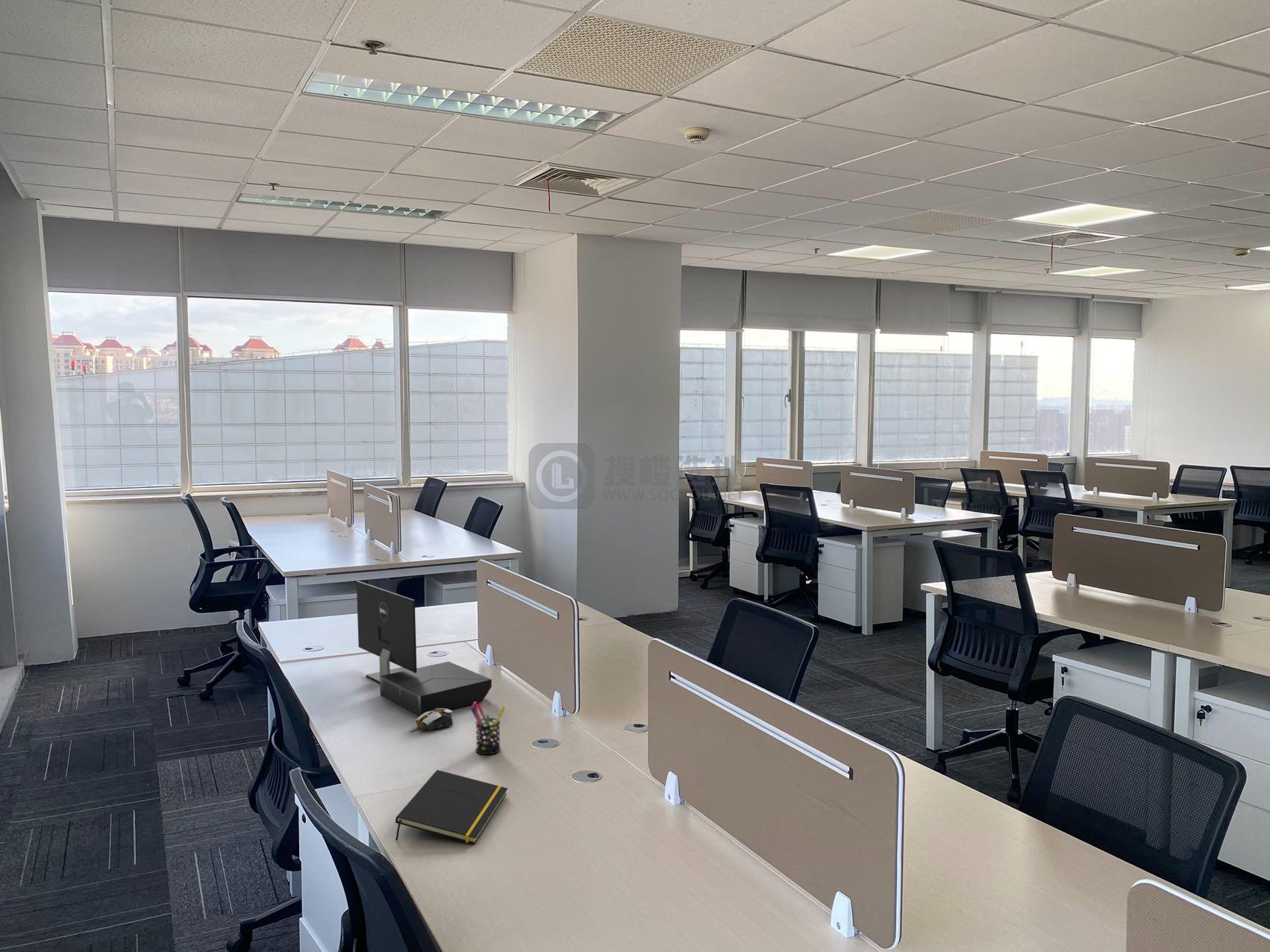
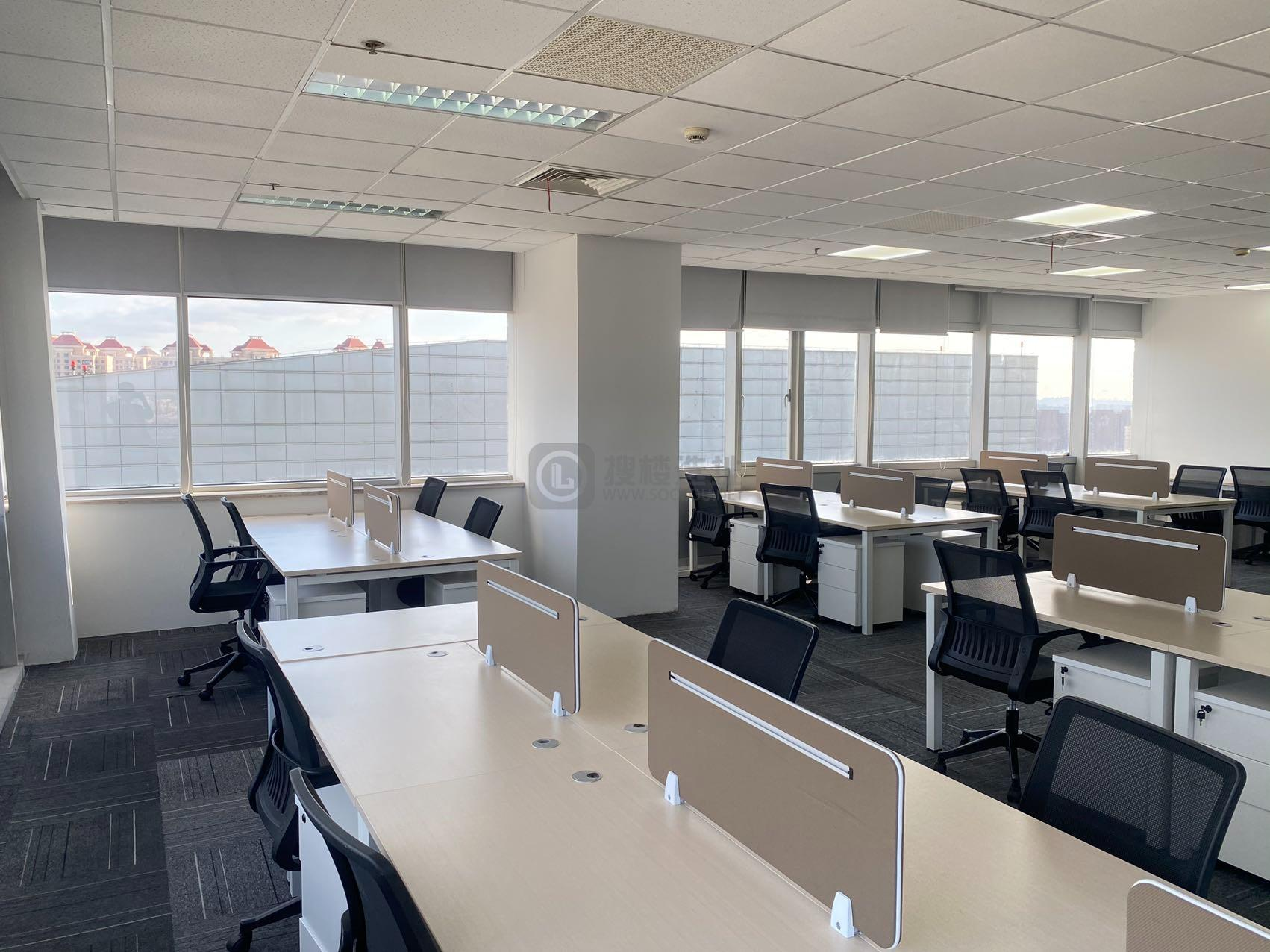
- pen holder (487, 727)
- computer monitor (410, 639)
- notepad (454, 804)
- computer mouse (431, 719)
